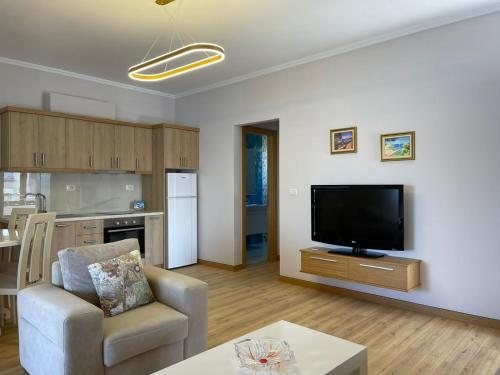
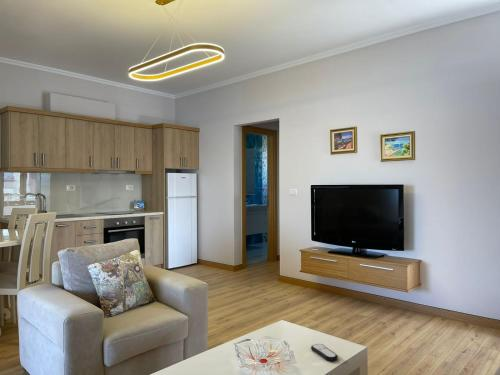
+ remote control (324, 352)
